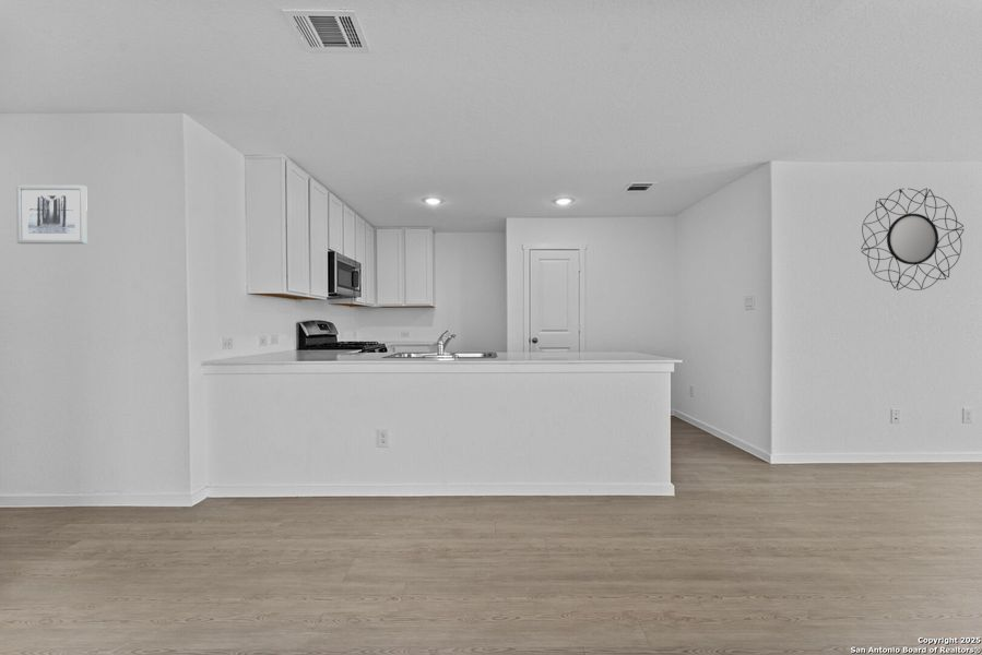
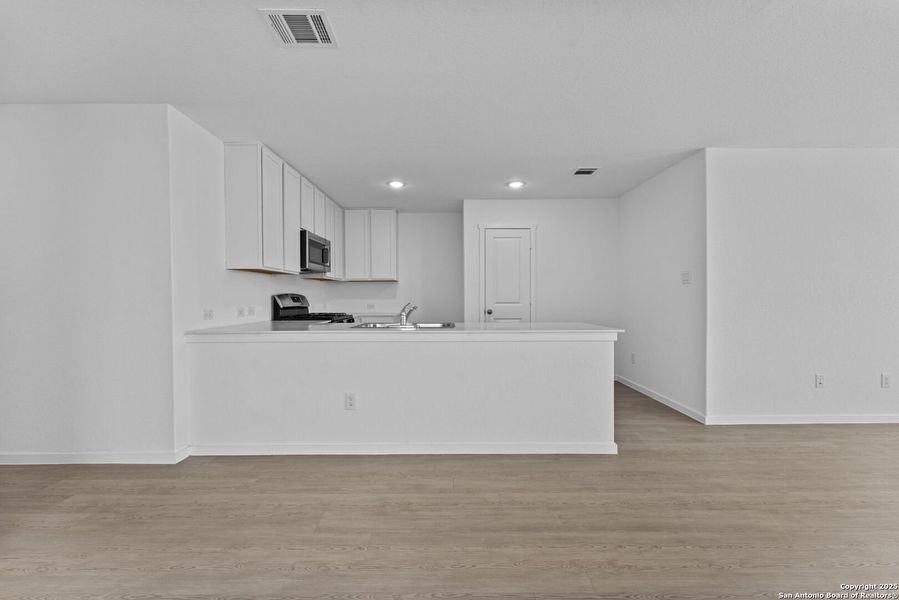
- wall art (51, 214)
- home mirror (912, 239)
